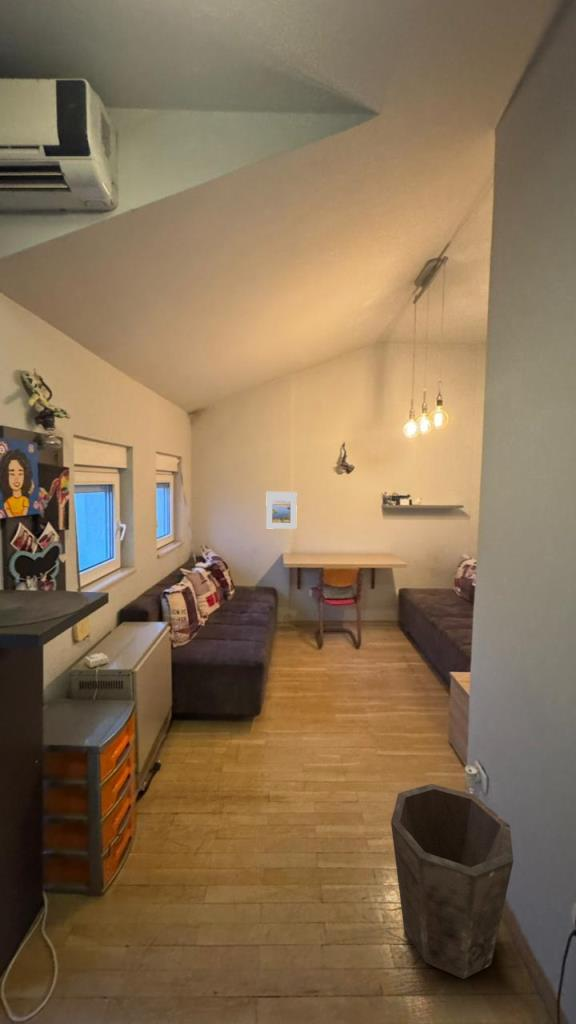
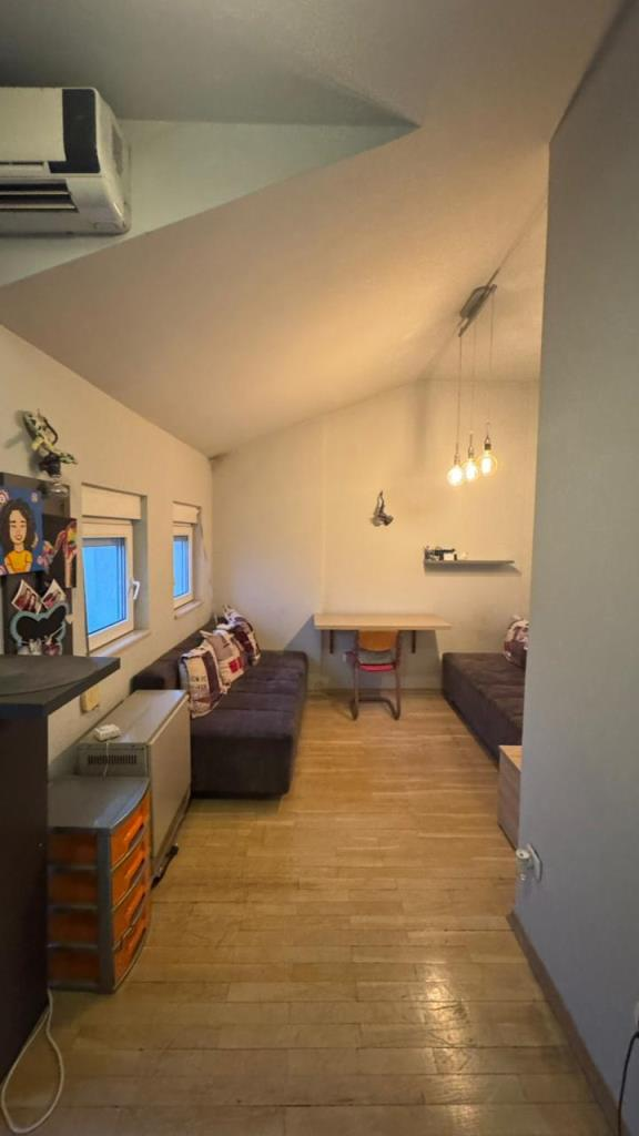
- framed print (281, 510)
- waste bin (448, 877)
